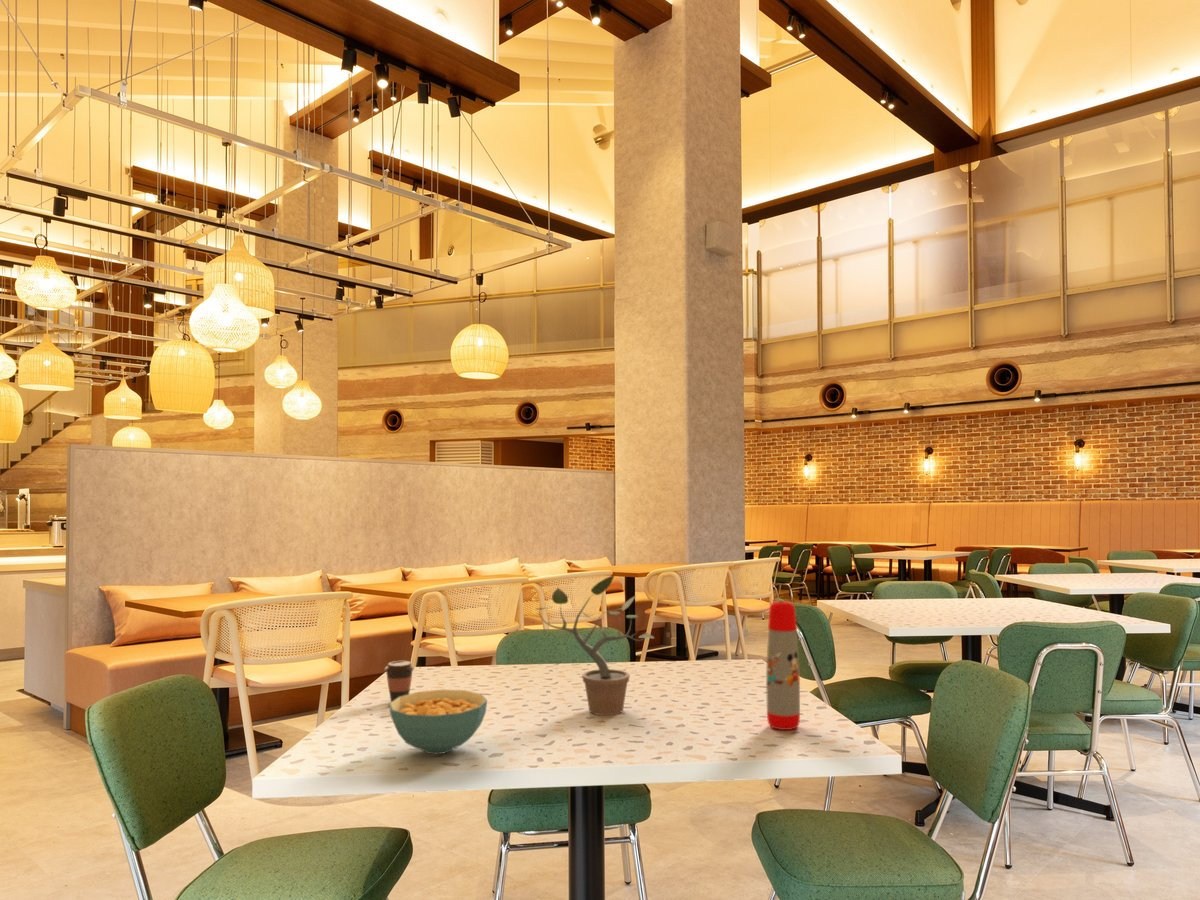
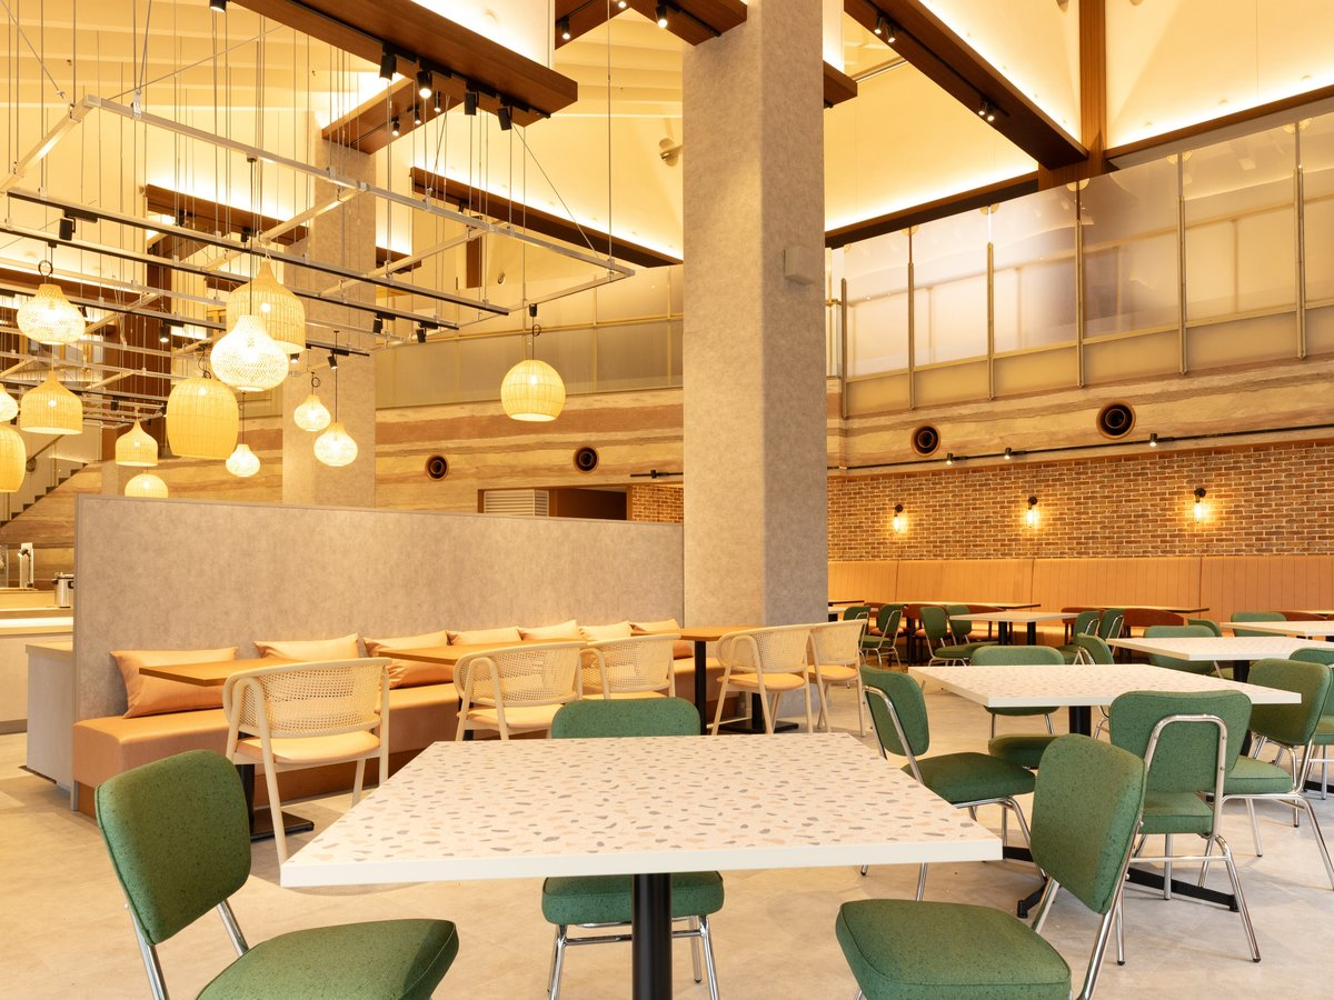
- cereal bowl (438, 725)
- potted plant (598, 641)
- water bottle (782, 663)
- coffee cup (399, 682)
